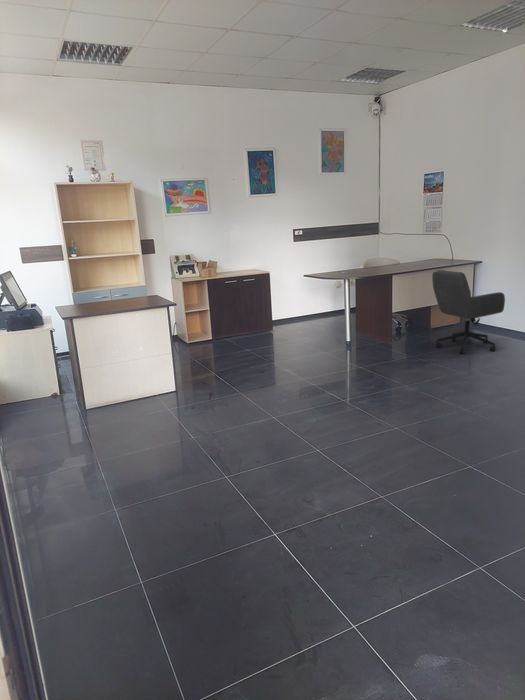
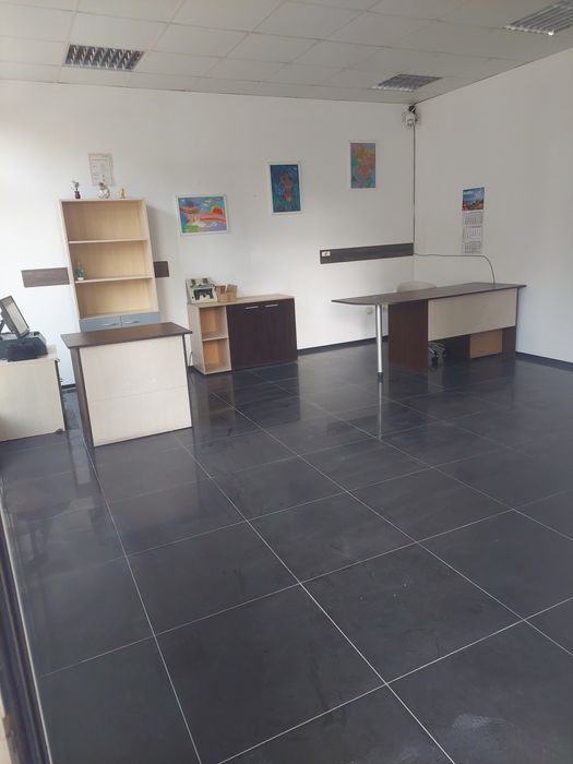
- office chair (466, 308)
